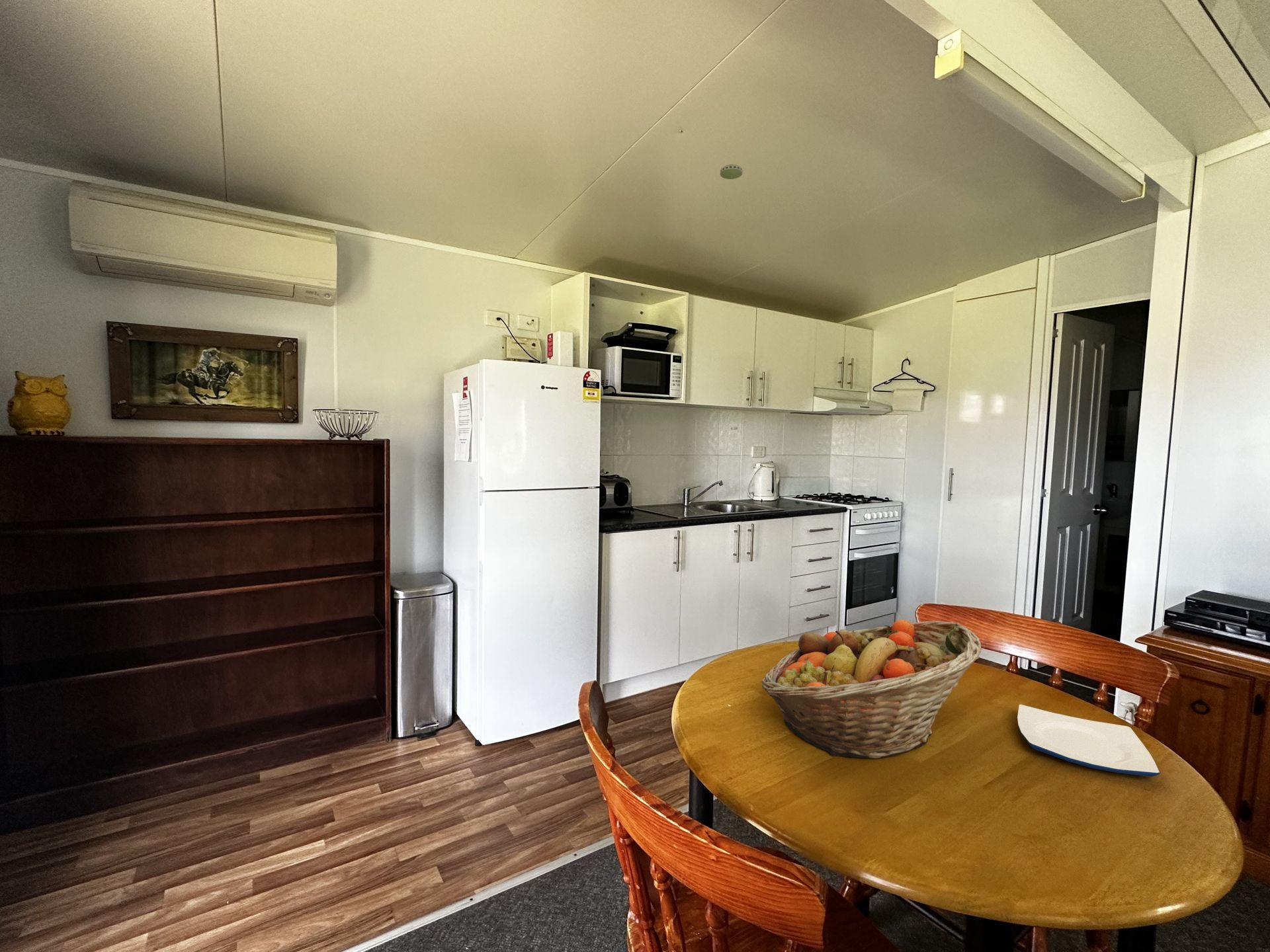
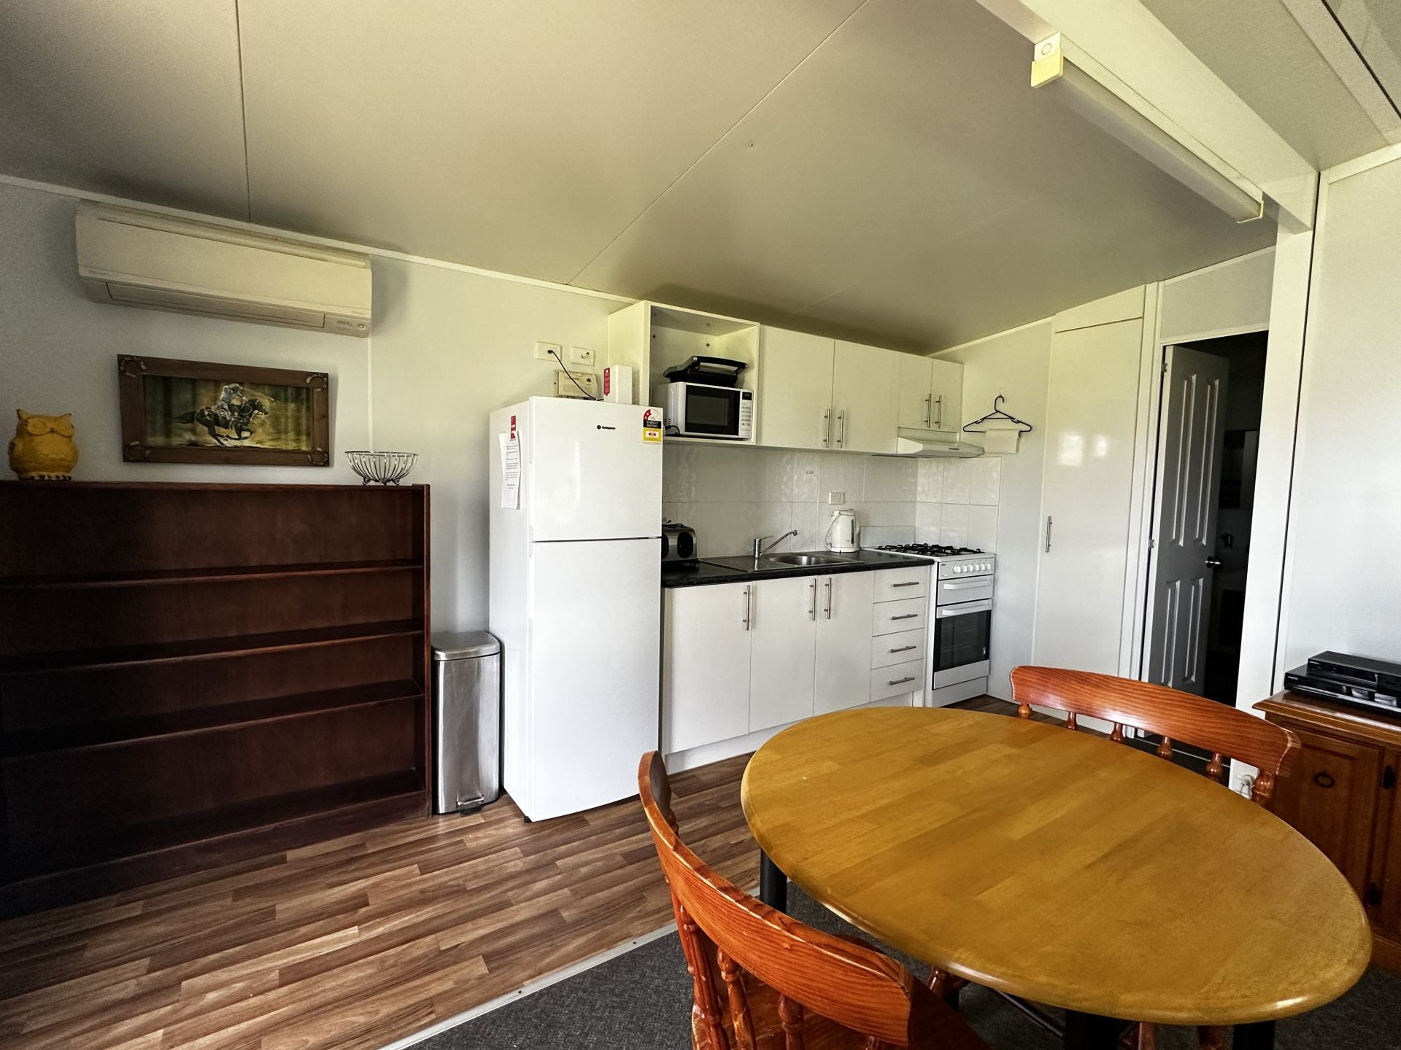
- plate (1081, 741)
- fruit basket (868, 673)
- smoke detector (731, 171)
